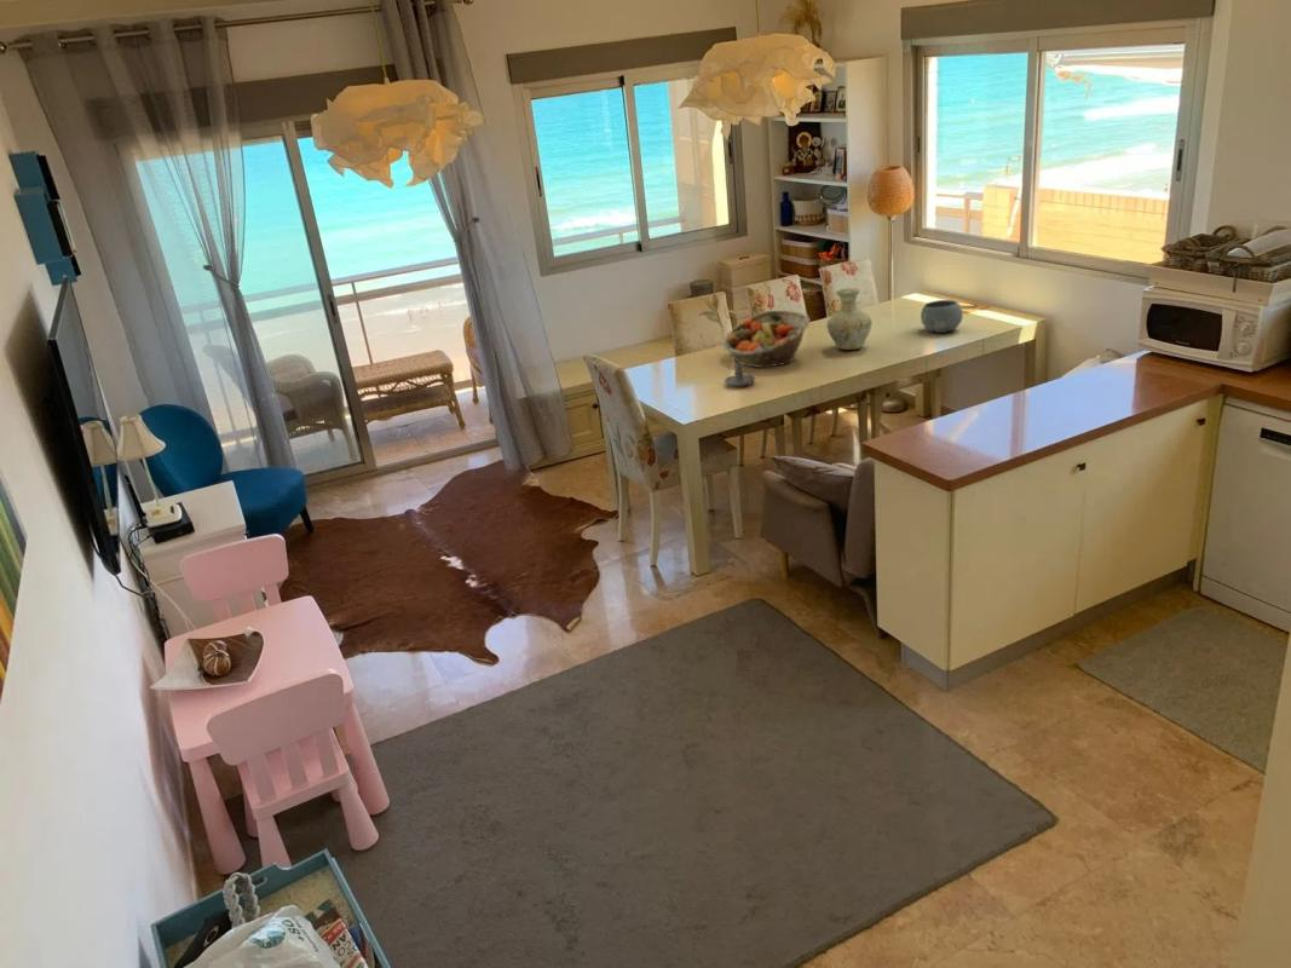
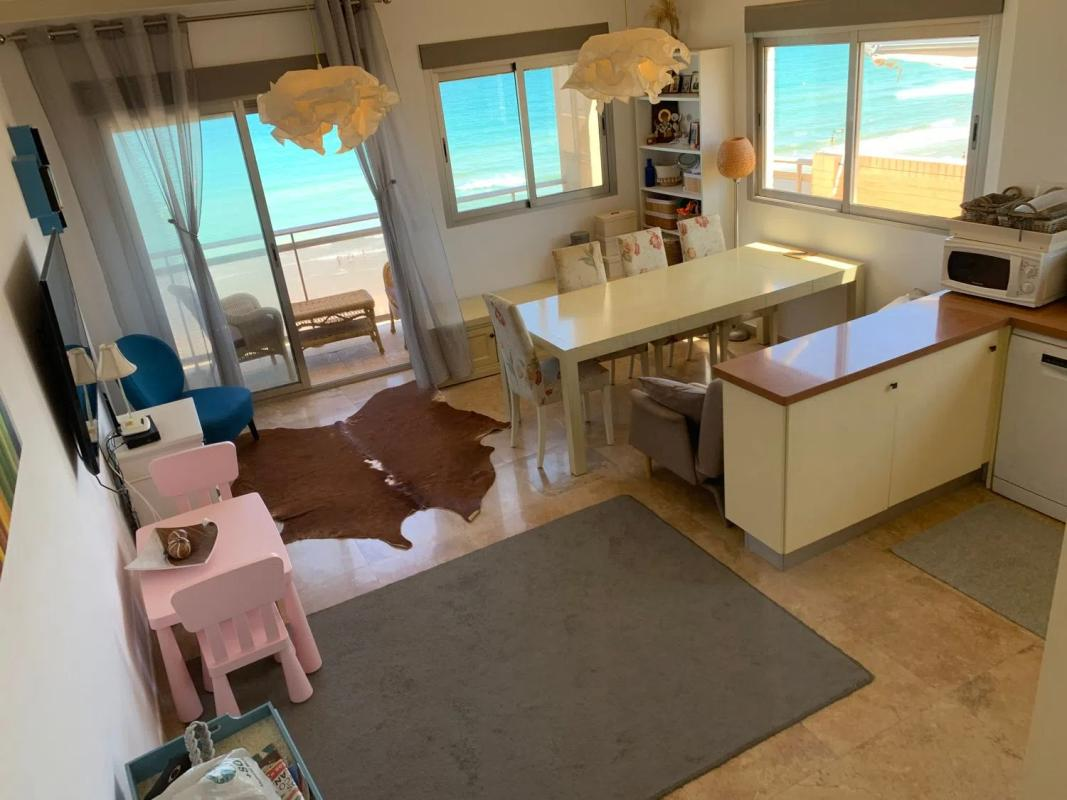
- vase (848, 318)
- bowl (941, 317)
- candle holder (740, 374)
- fruit basket (766, 338)
